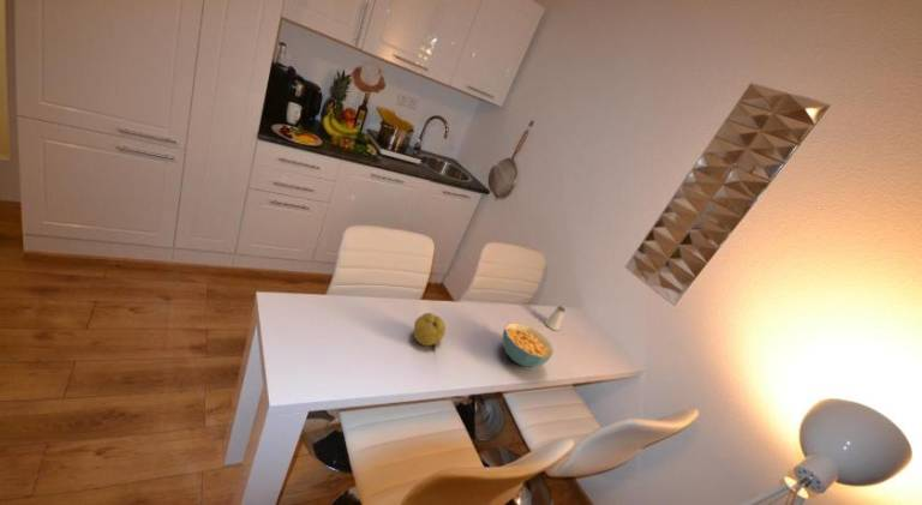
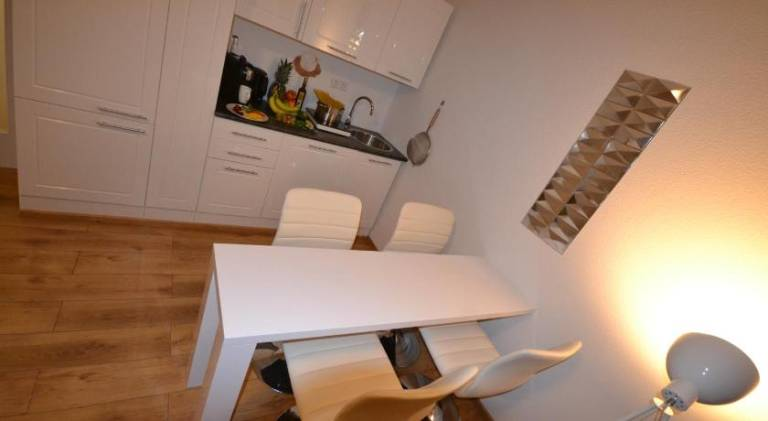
- fruit (429, 327)
- cereal bowl (523, 349)
- saltshaker (556, 317)
